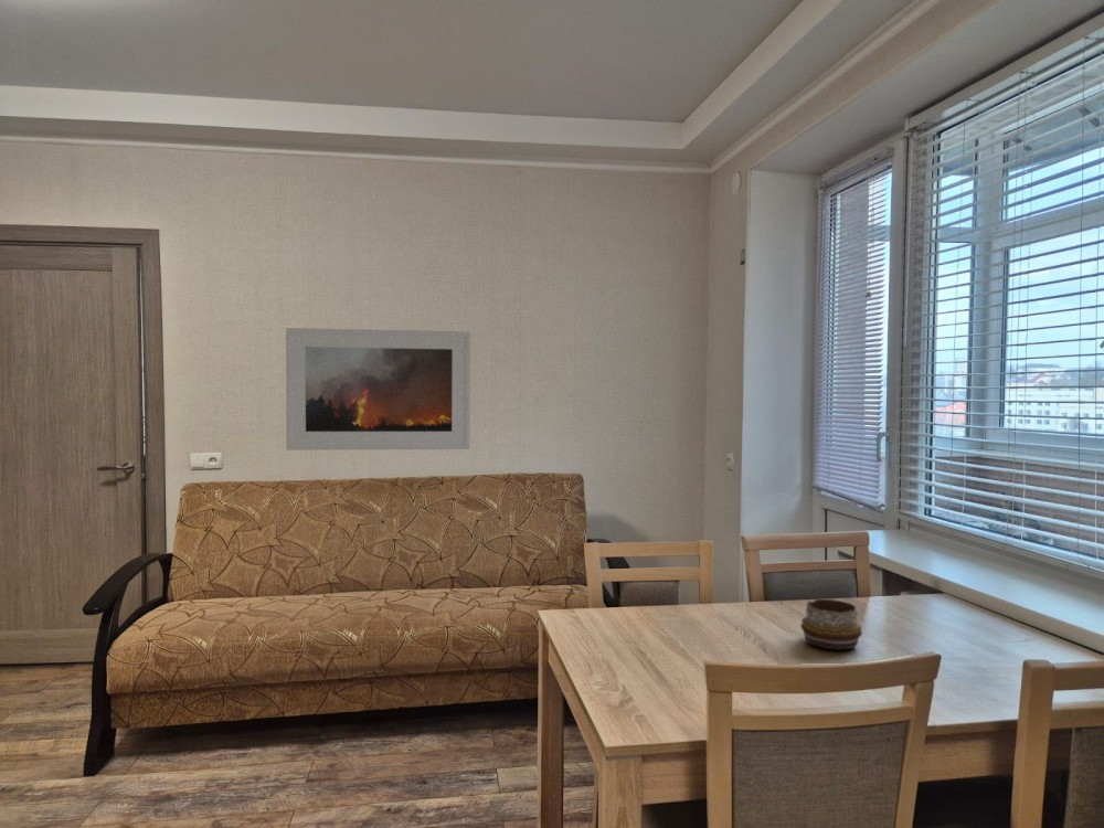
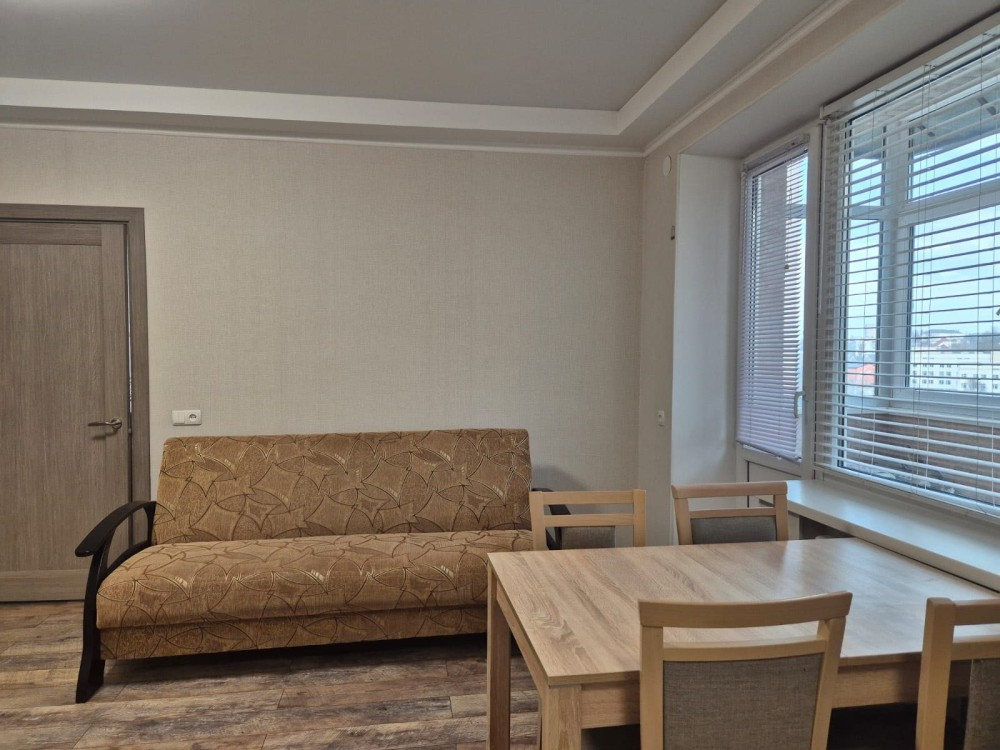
- decorative bowl (830, 624)
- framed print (380, 390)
